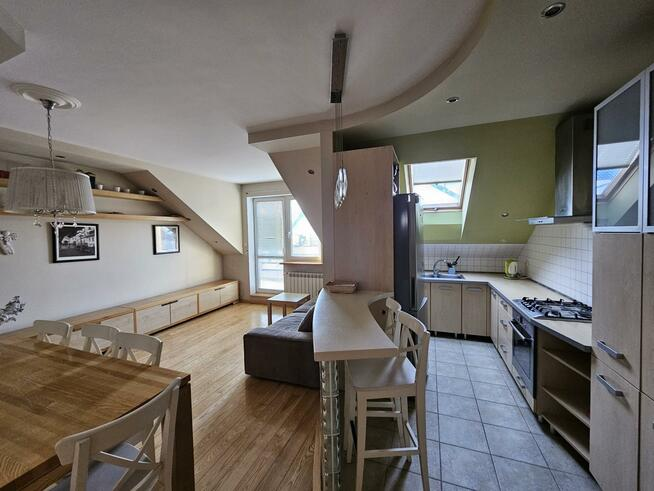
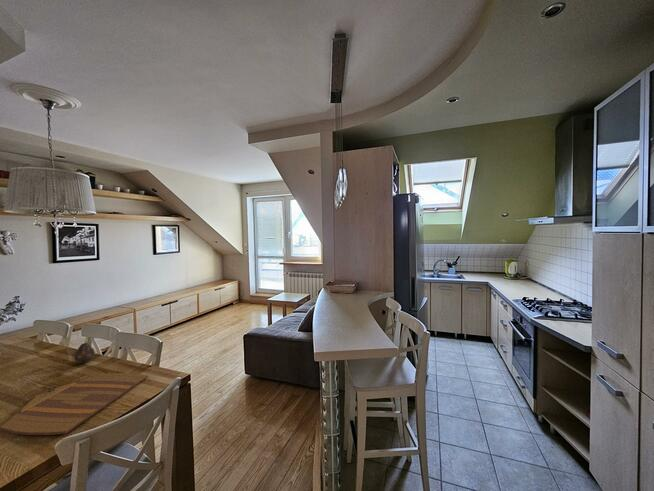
+ fruit (84, 352)
+ cutting board (74, 396)
